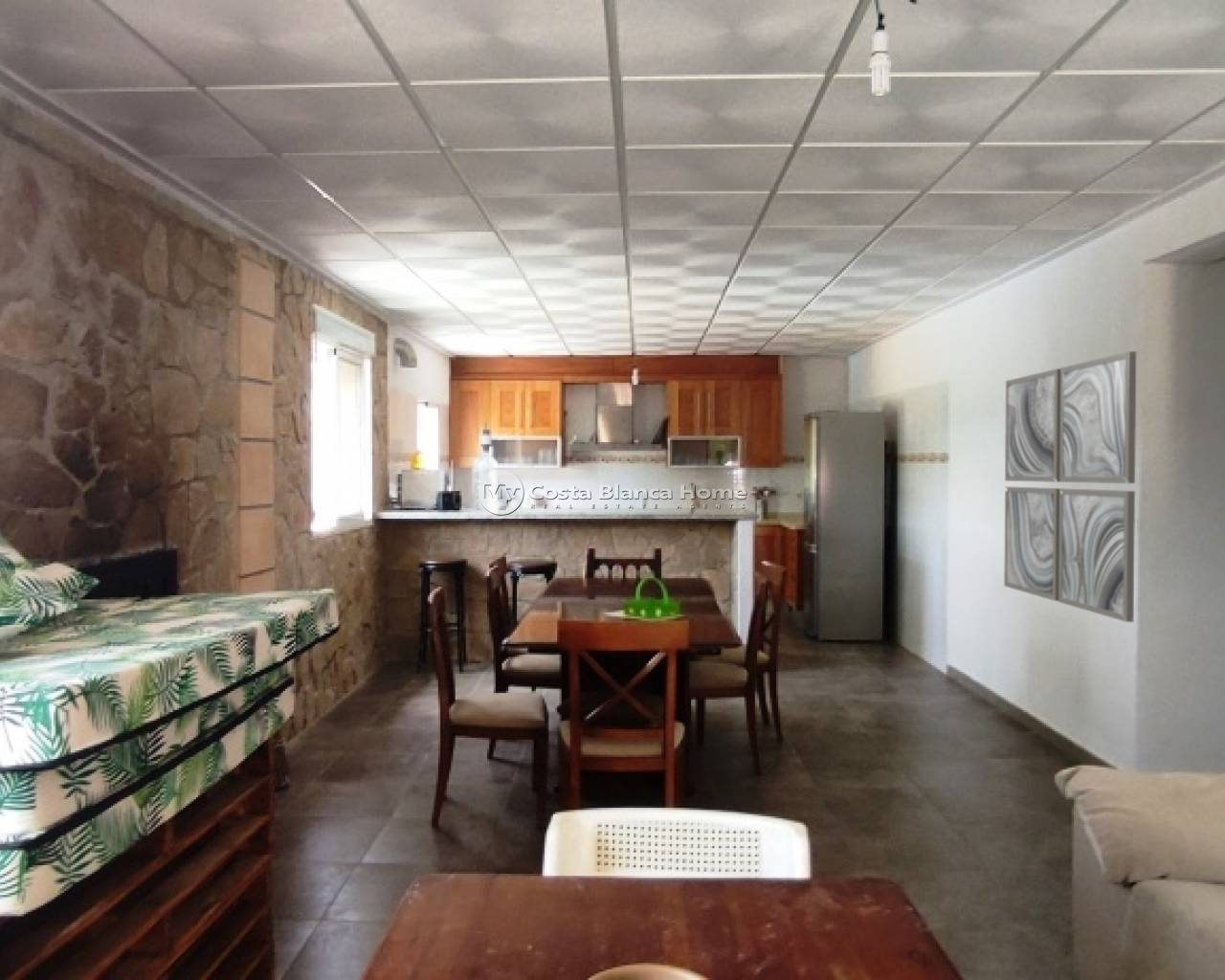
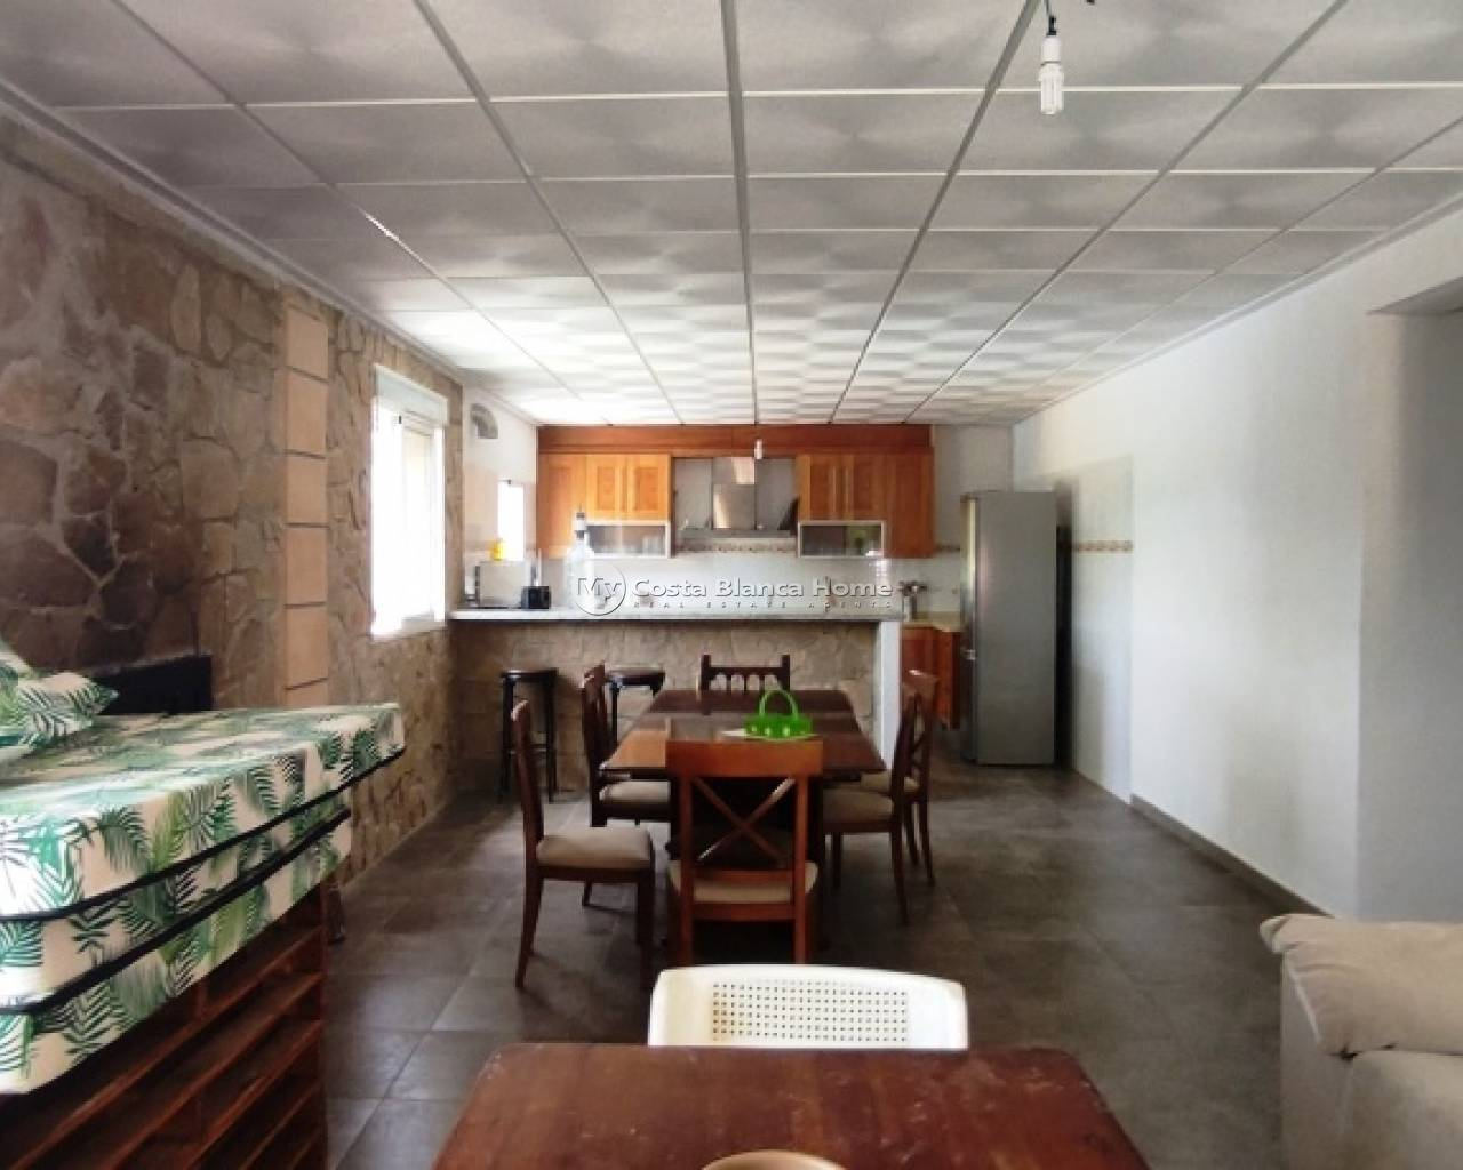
- wall art (1060, 488)
